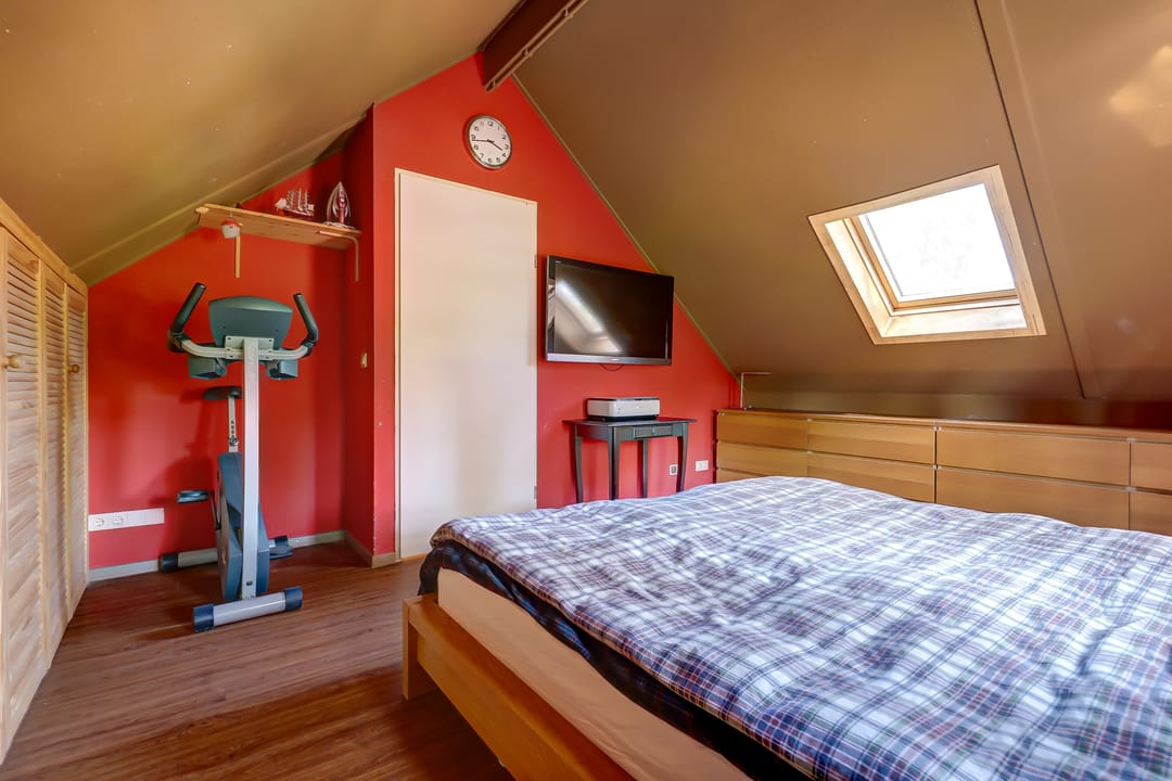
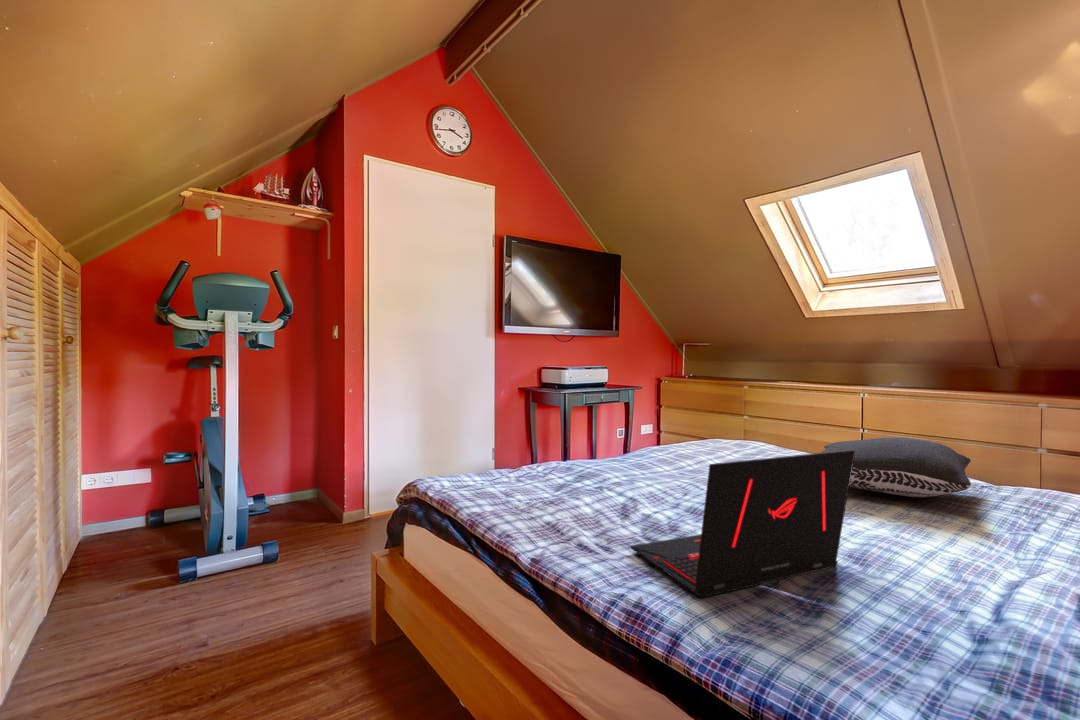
+ pillow (885, 463)
+ laptop (736, 503)
